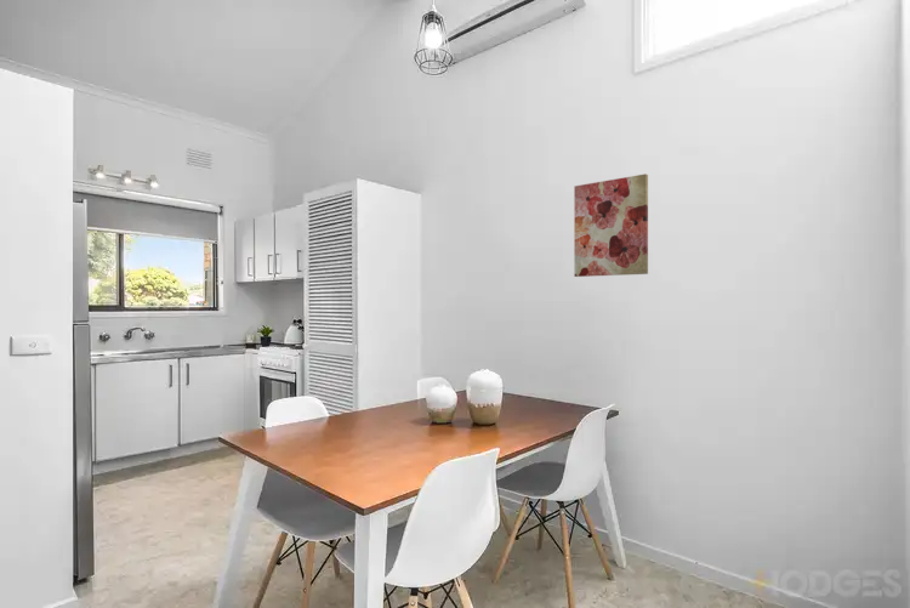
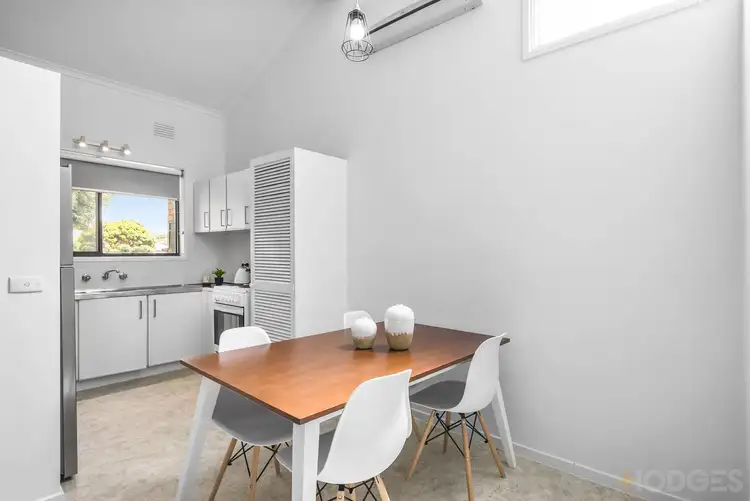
- wall art (609, 227)
